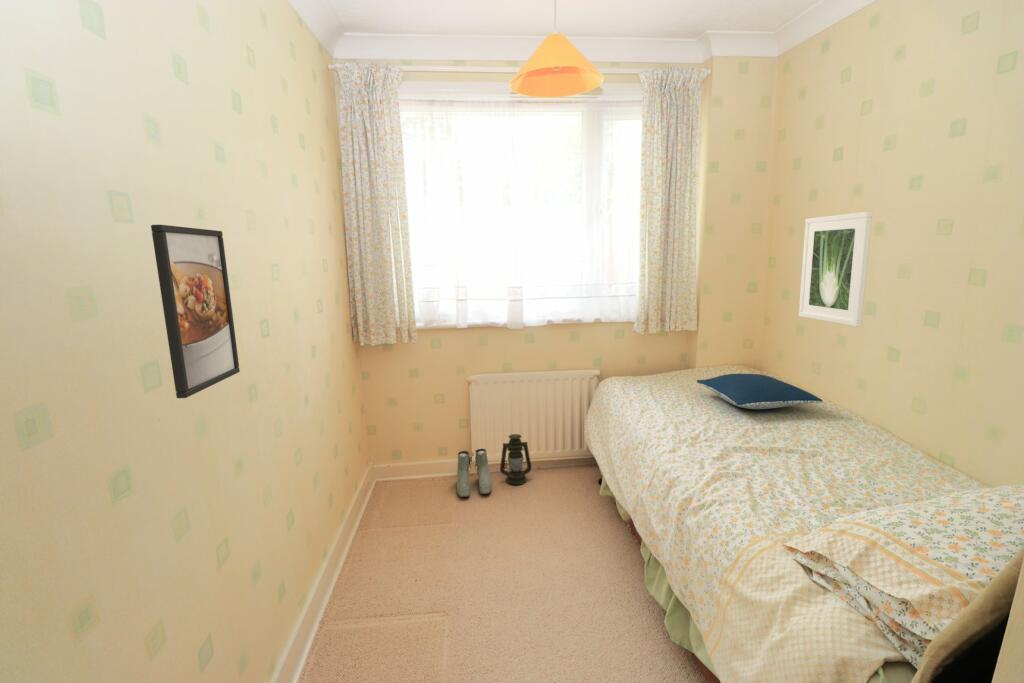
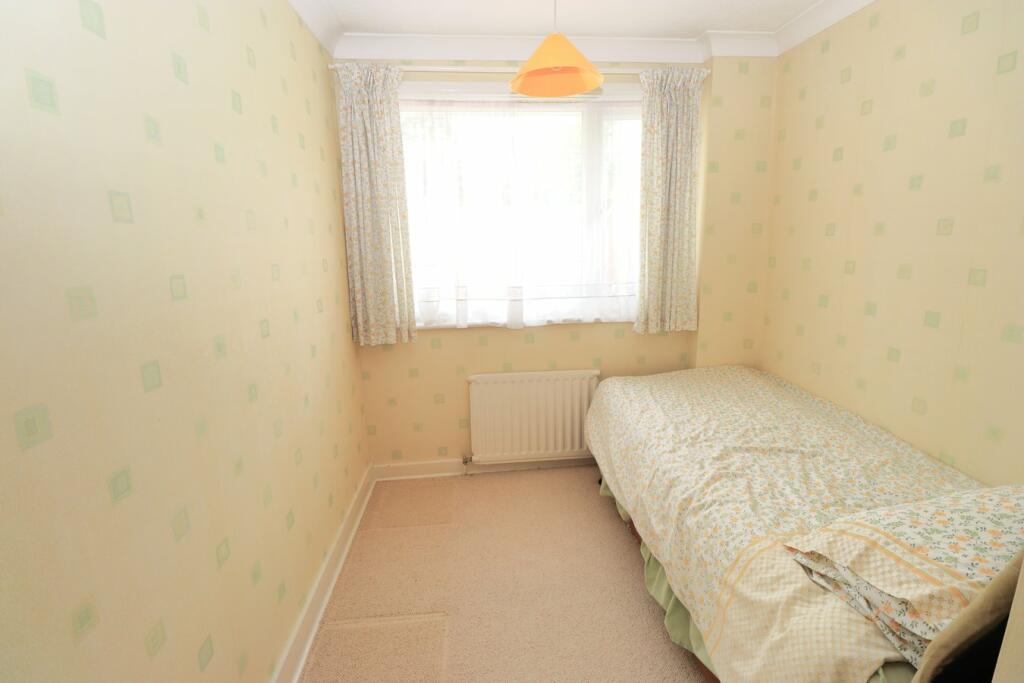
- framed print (831, 269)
- lantern (515, 457)
- pillow (755, 390)
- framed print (201, 308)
- boots (477, 471)
